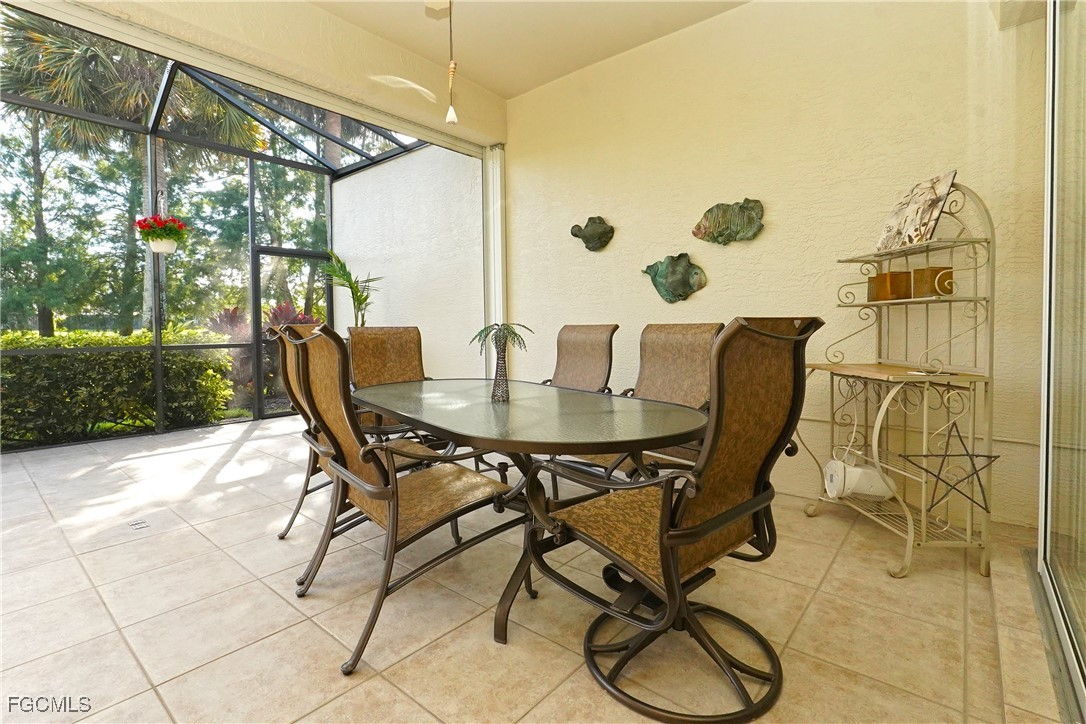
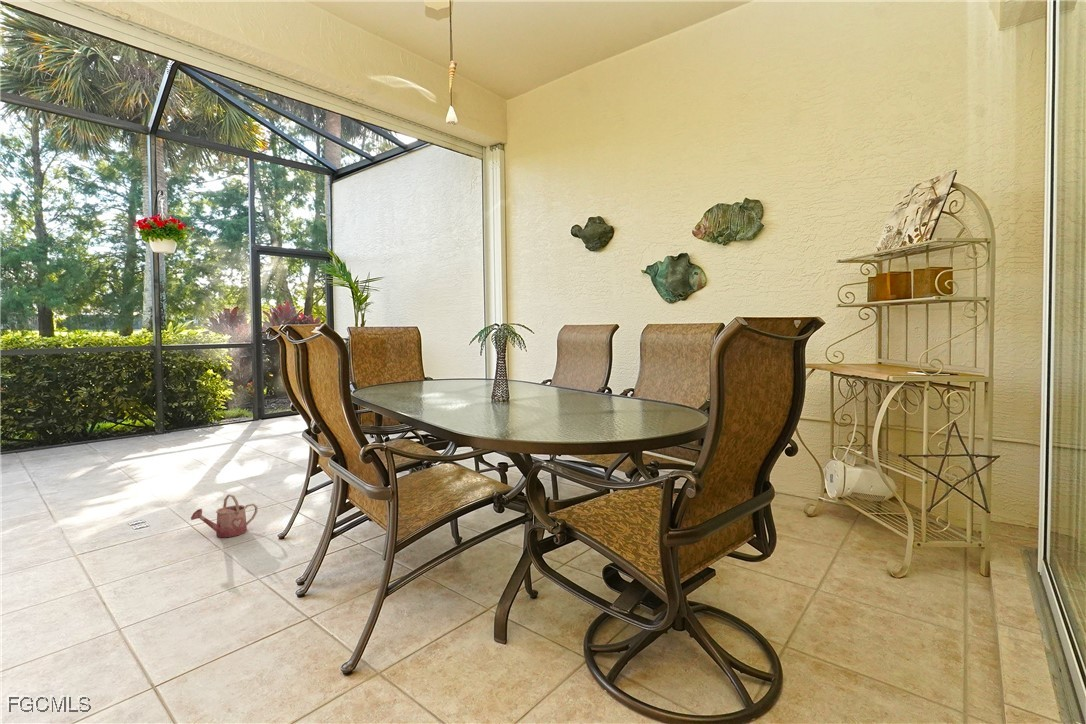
+ watering can (225, 515)
